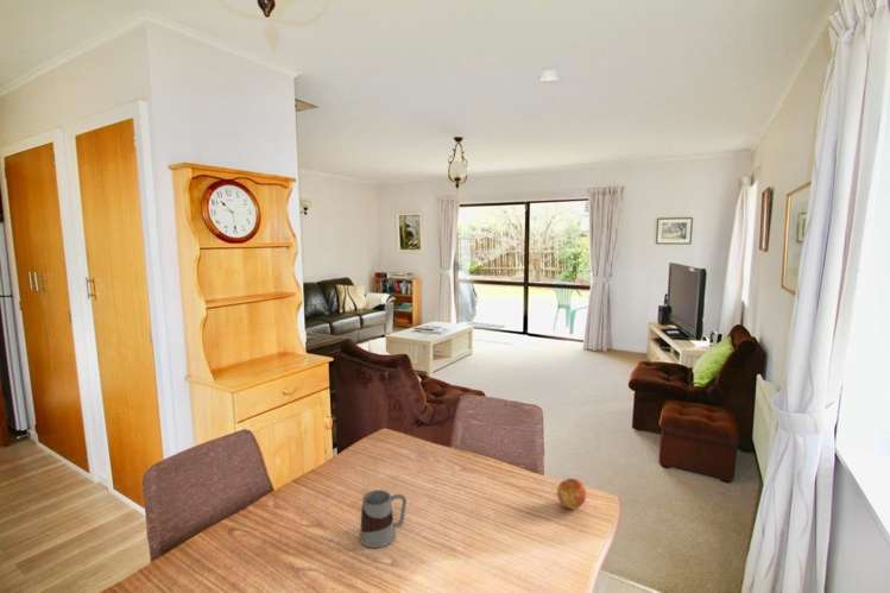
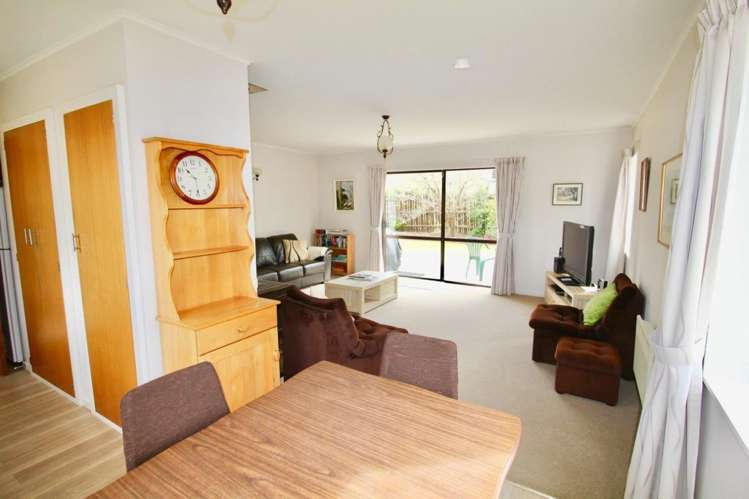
- mug (383, 516)
- apple (570, 494)
